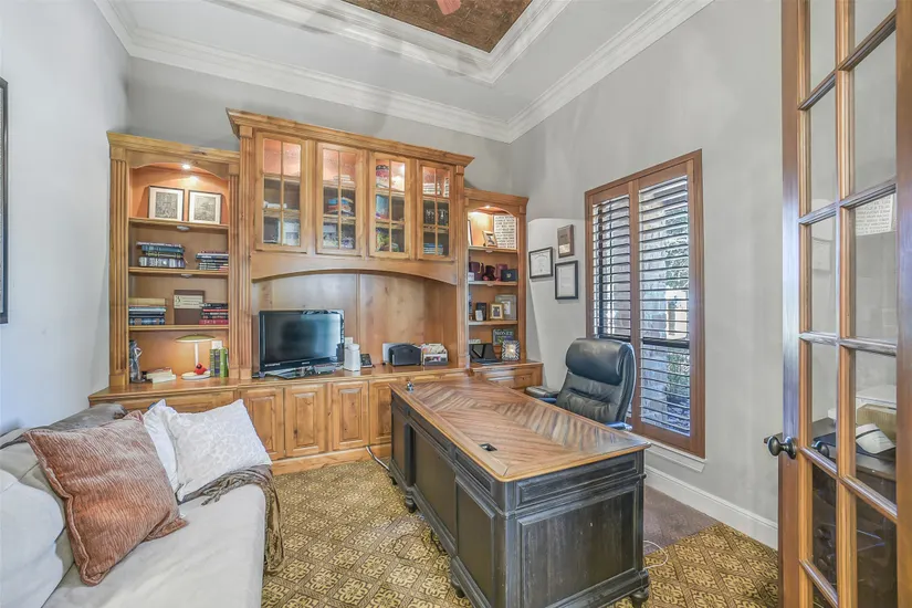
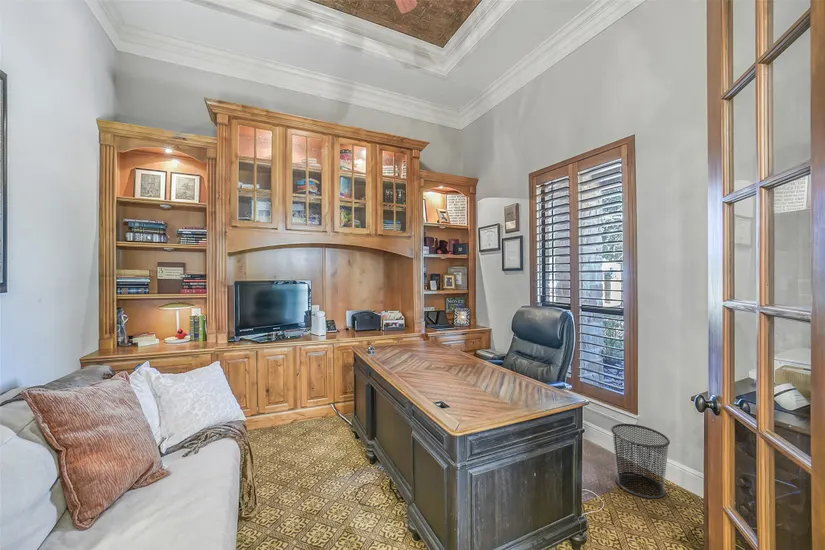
+ waste bin (639, 460)
